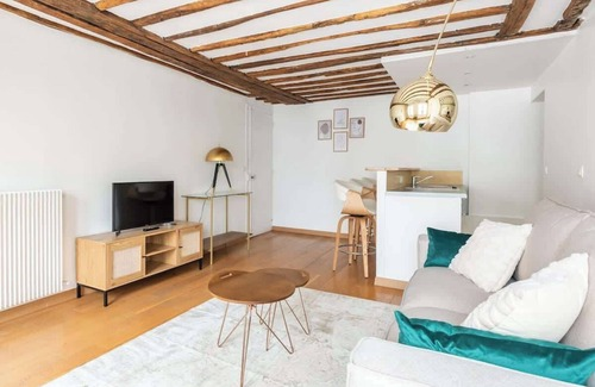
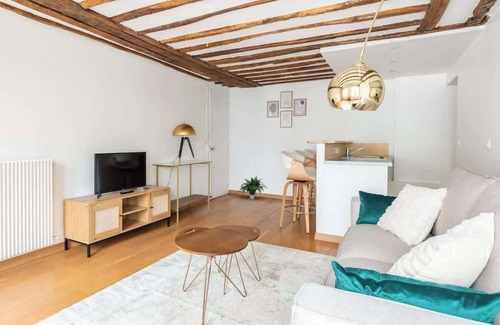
+ potted plant (253, 187)
